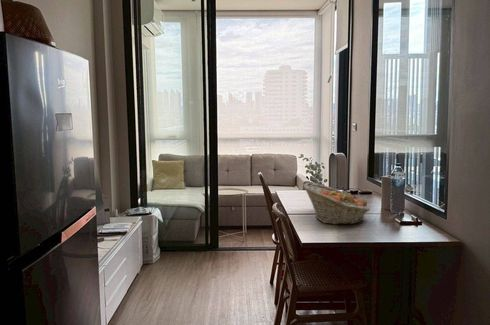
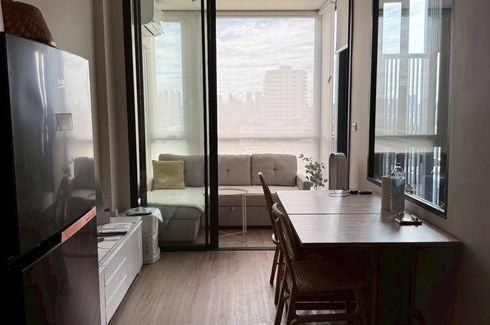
- fruit basket (335, 201)
